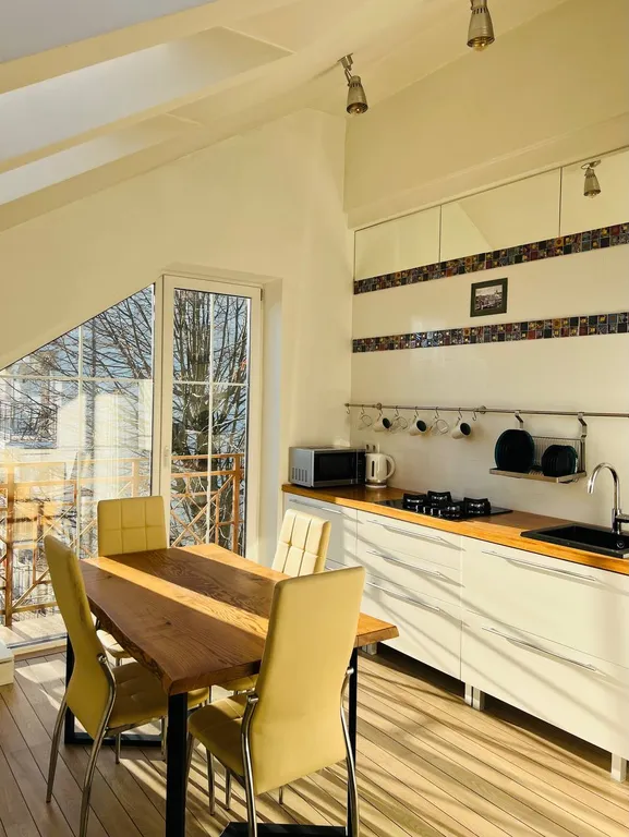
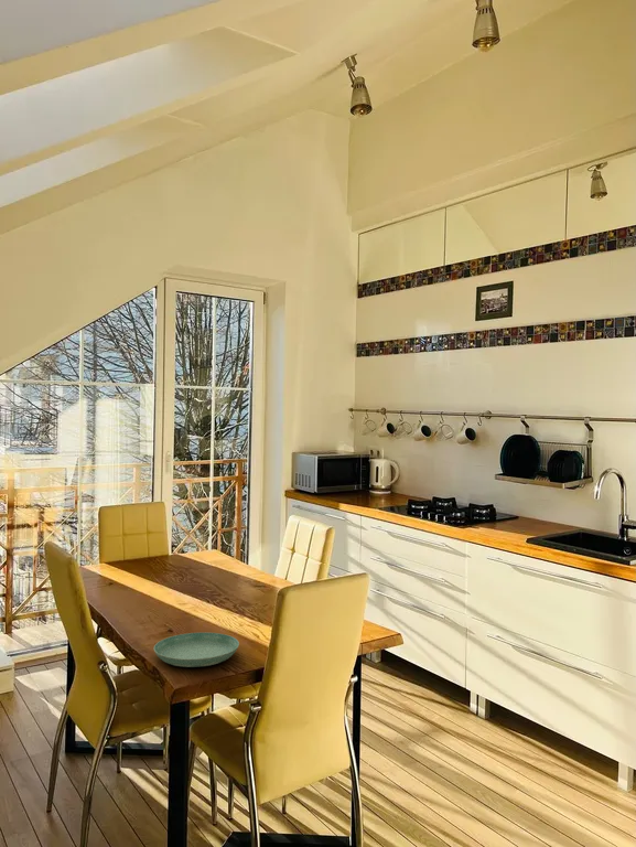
+ saucer (196, 650)
